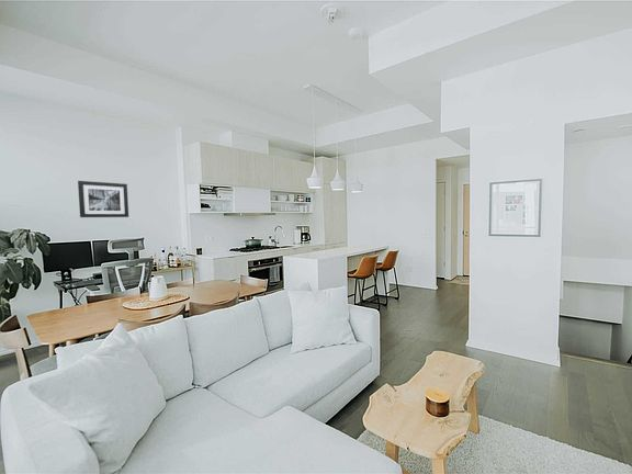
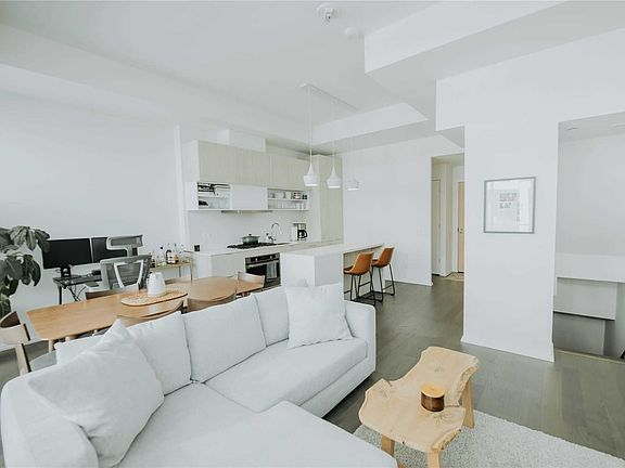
- wall art (104, 200)
